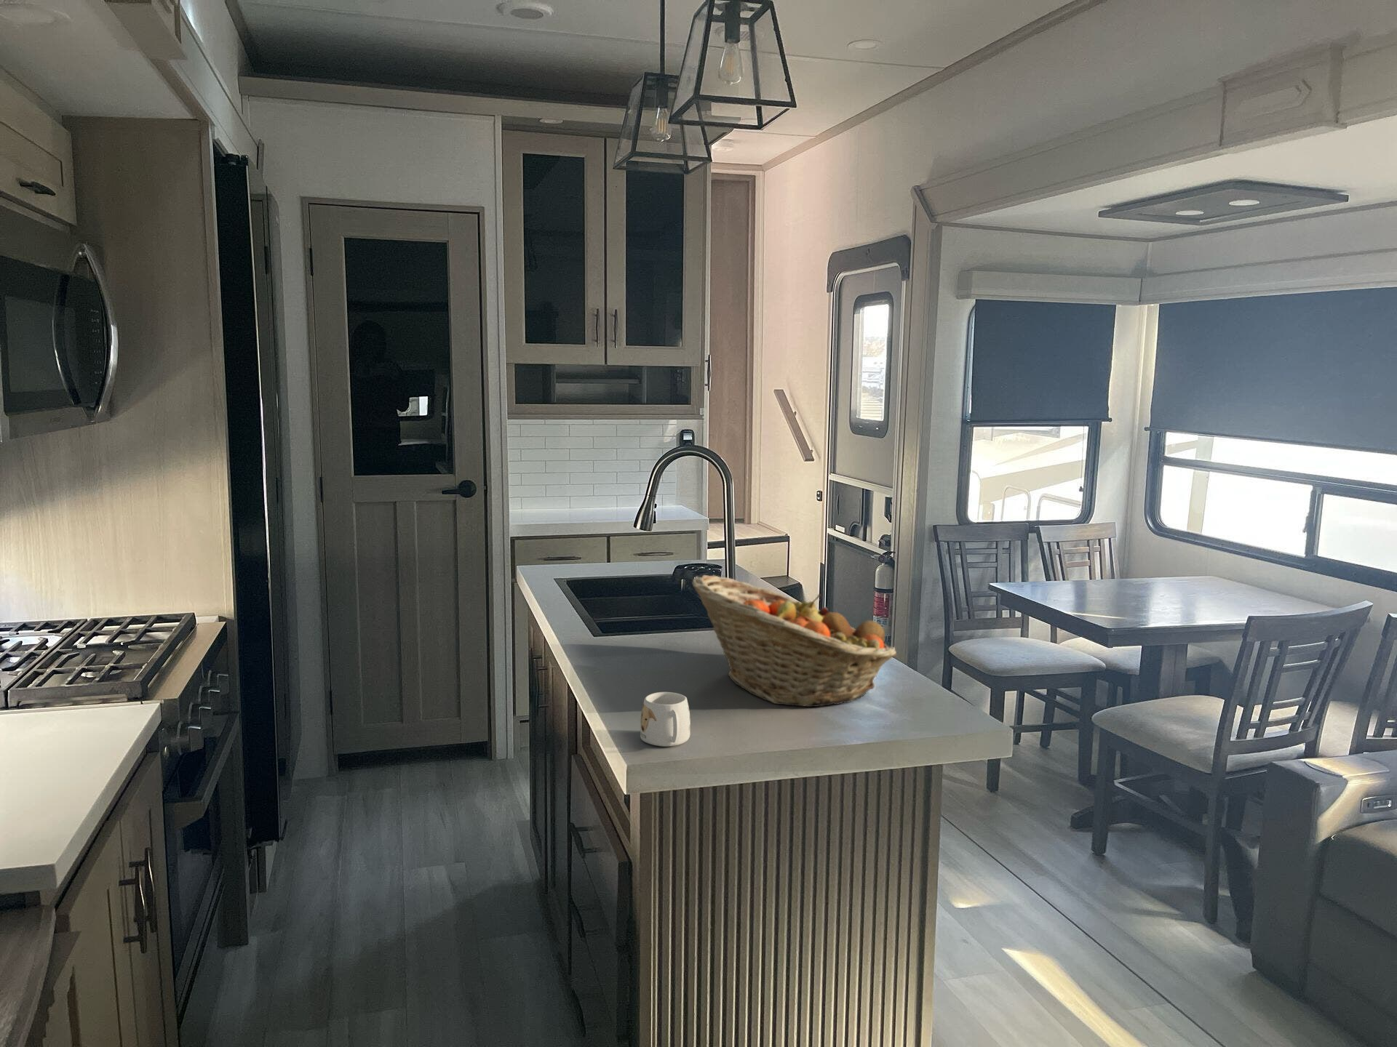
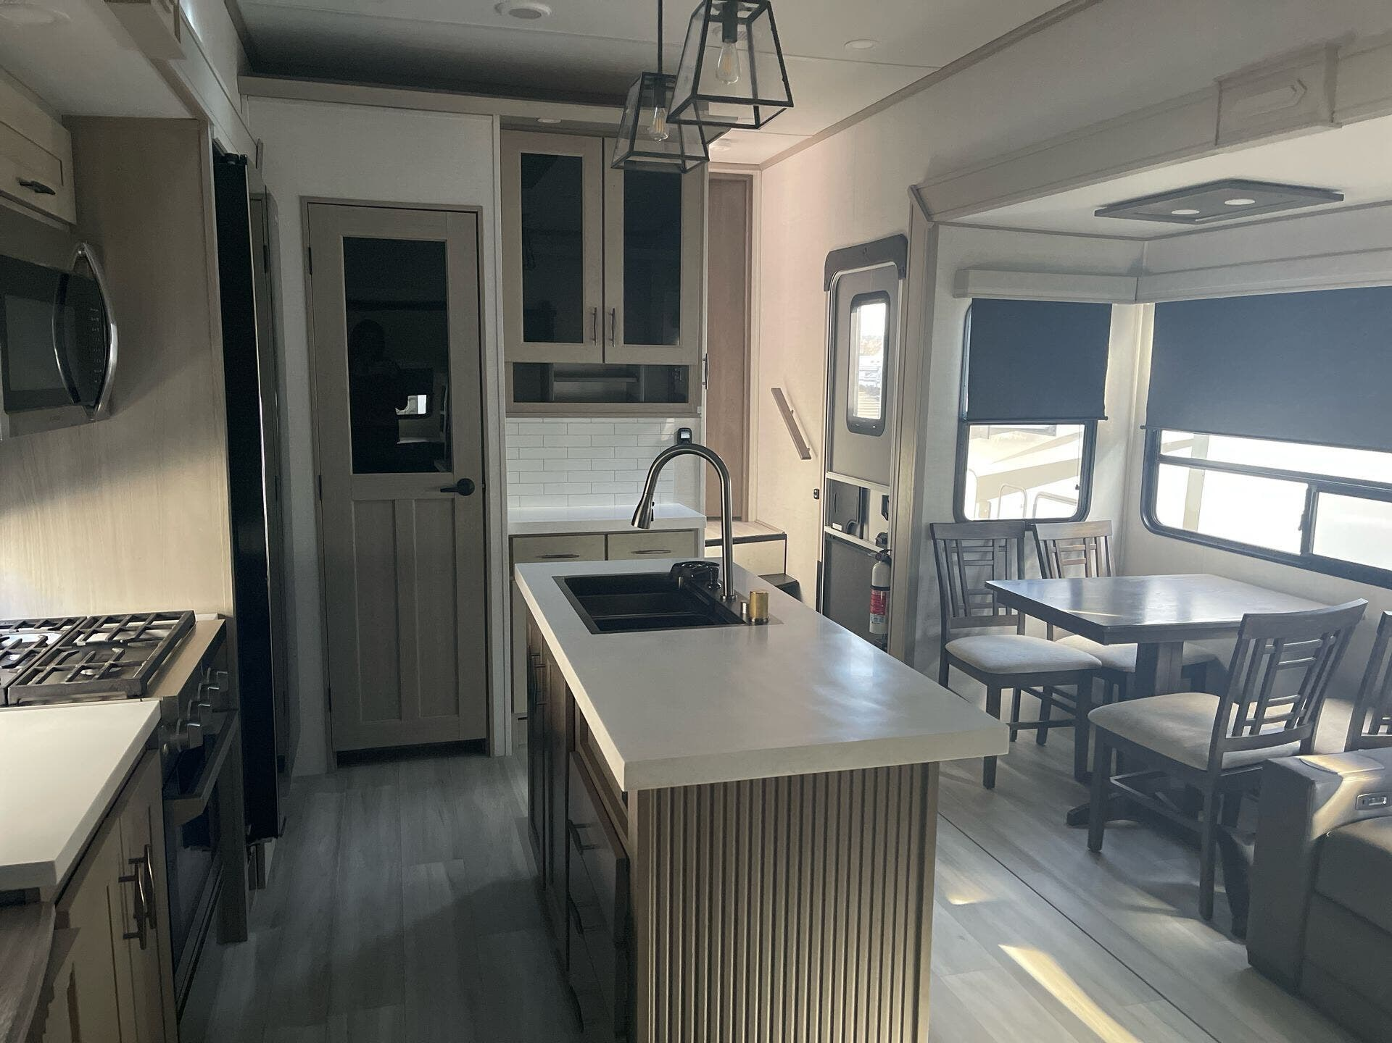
- fruit basket (790, 632)
- mug (668, 721)
